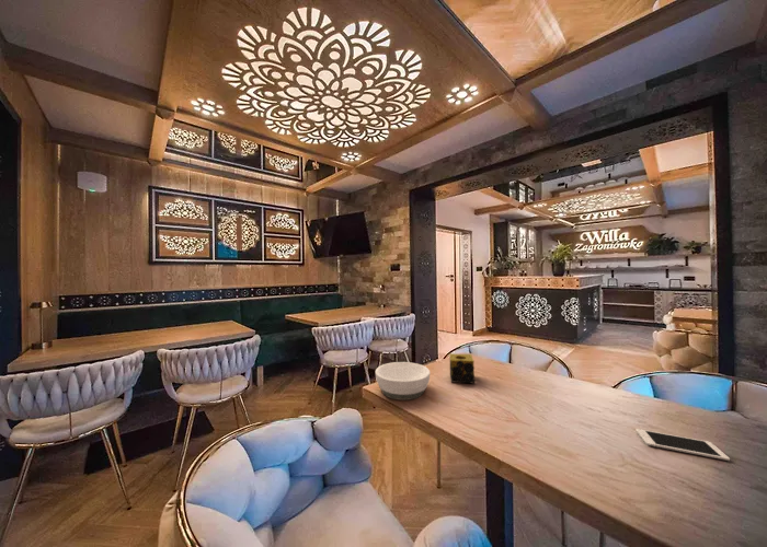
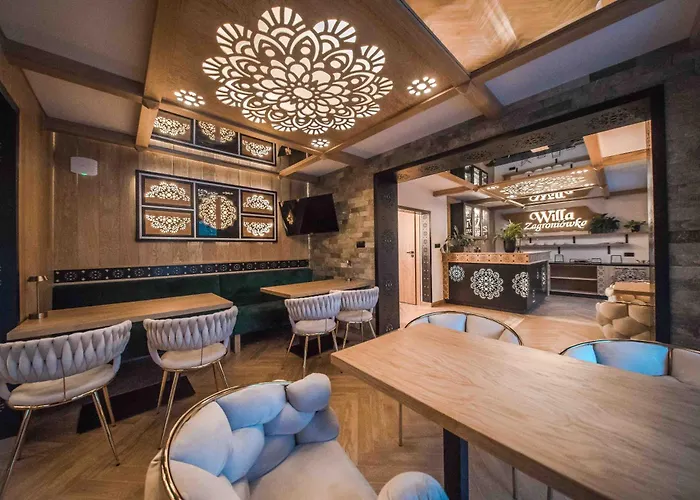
- bowl (402, 380)
- cell phone (678, 443)
- candle (461, 368)
